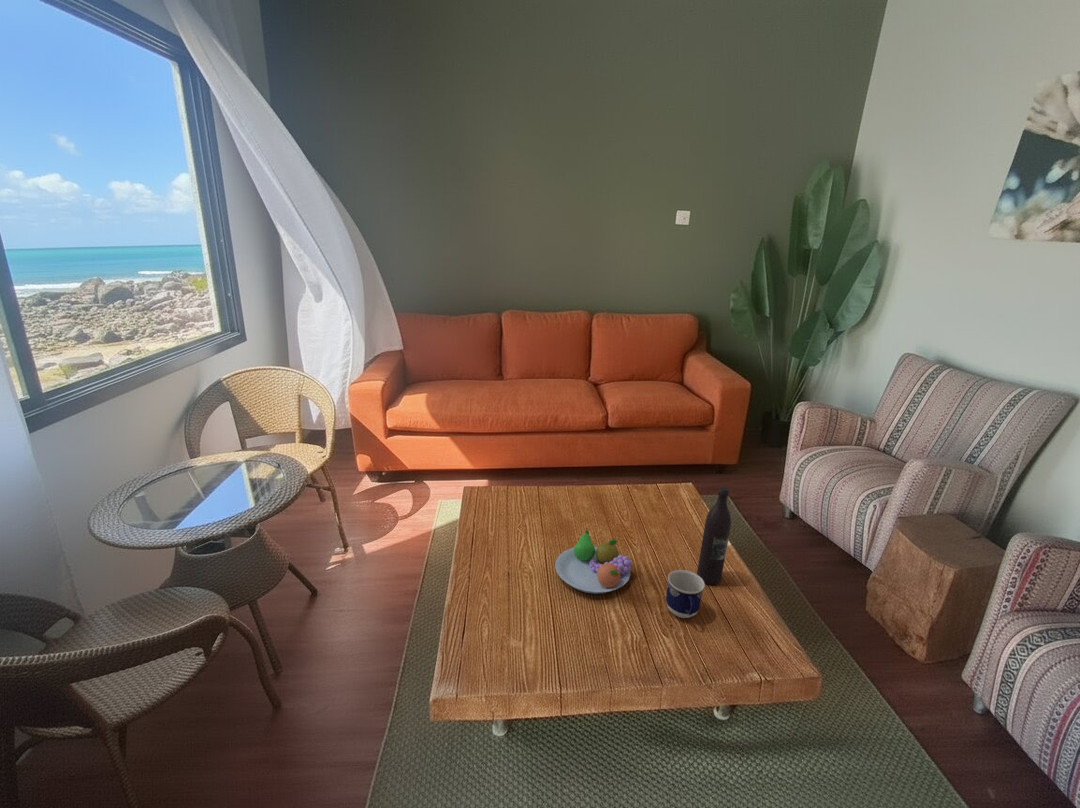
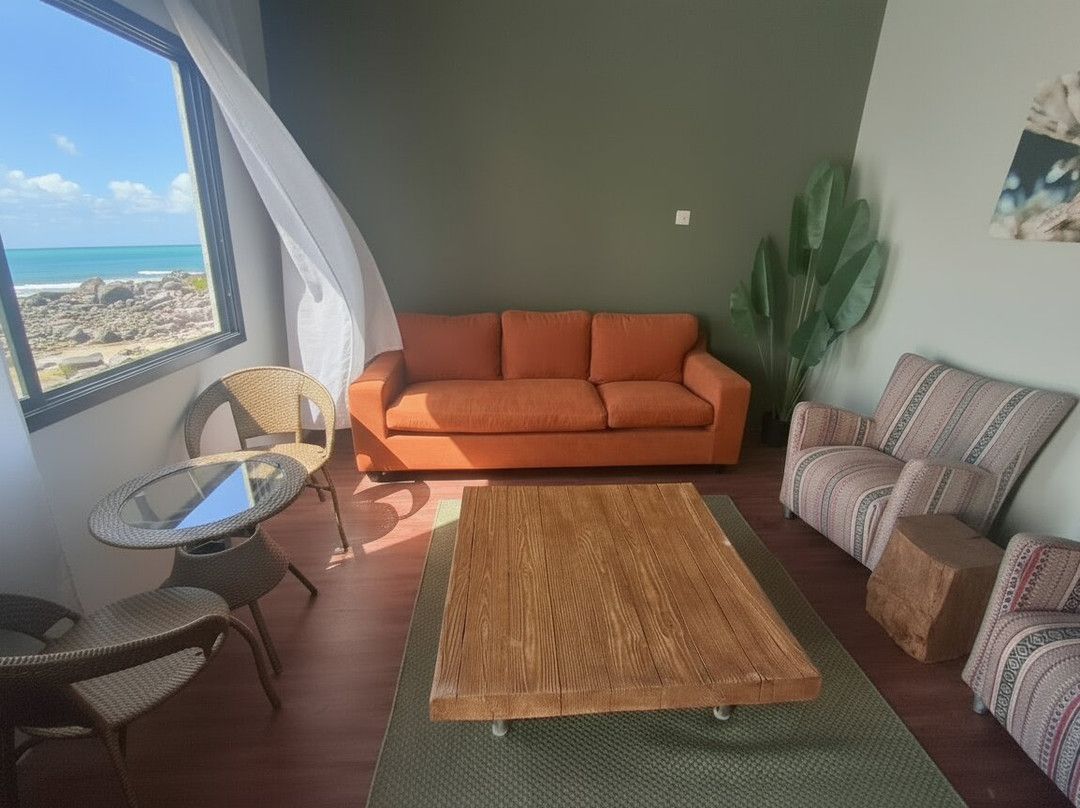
- cup (685, 599)
- fruit bowl (593, 559)
- wine bottle (716, 534)
